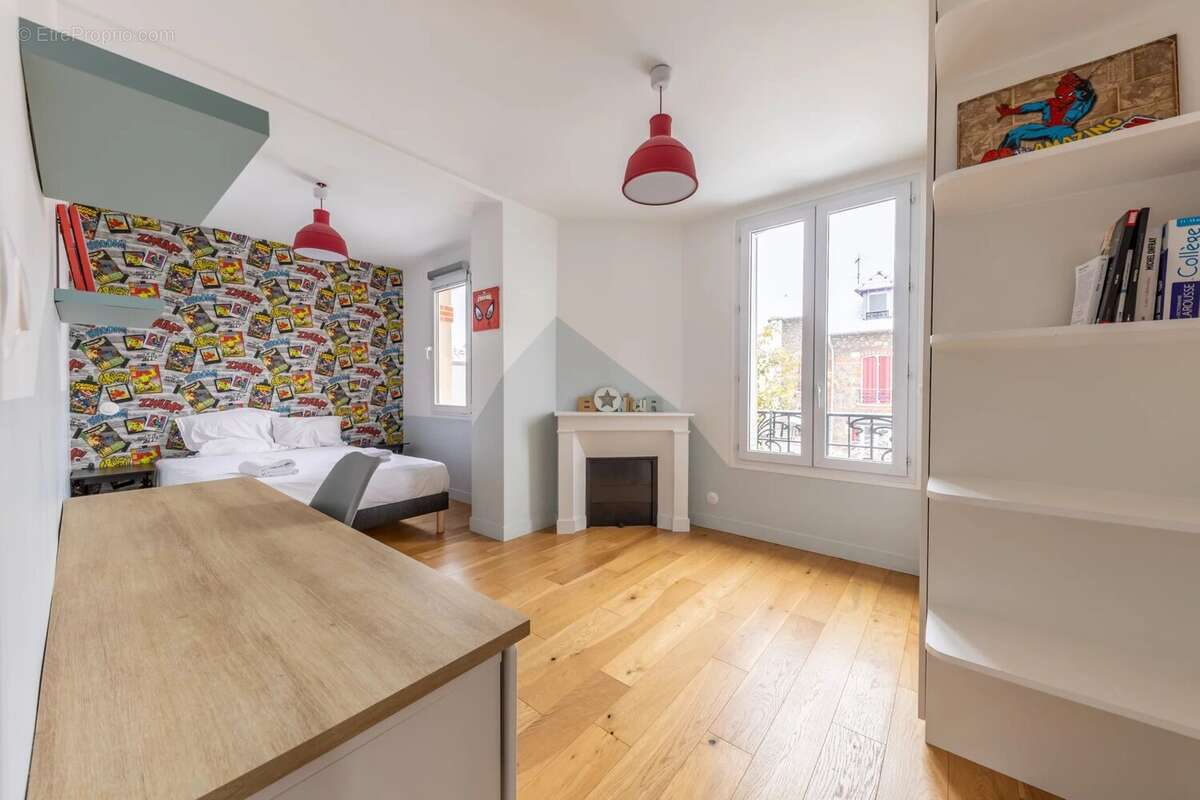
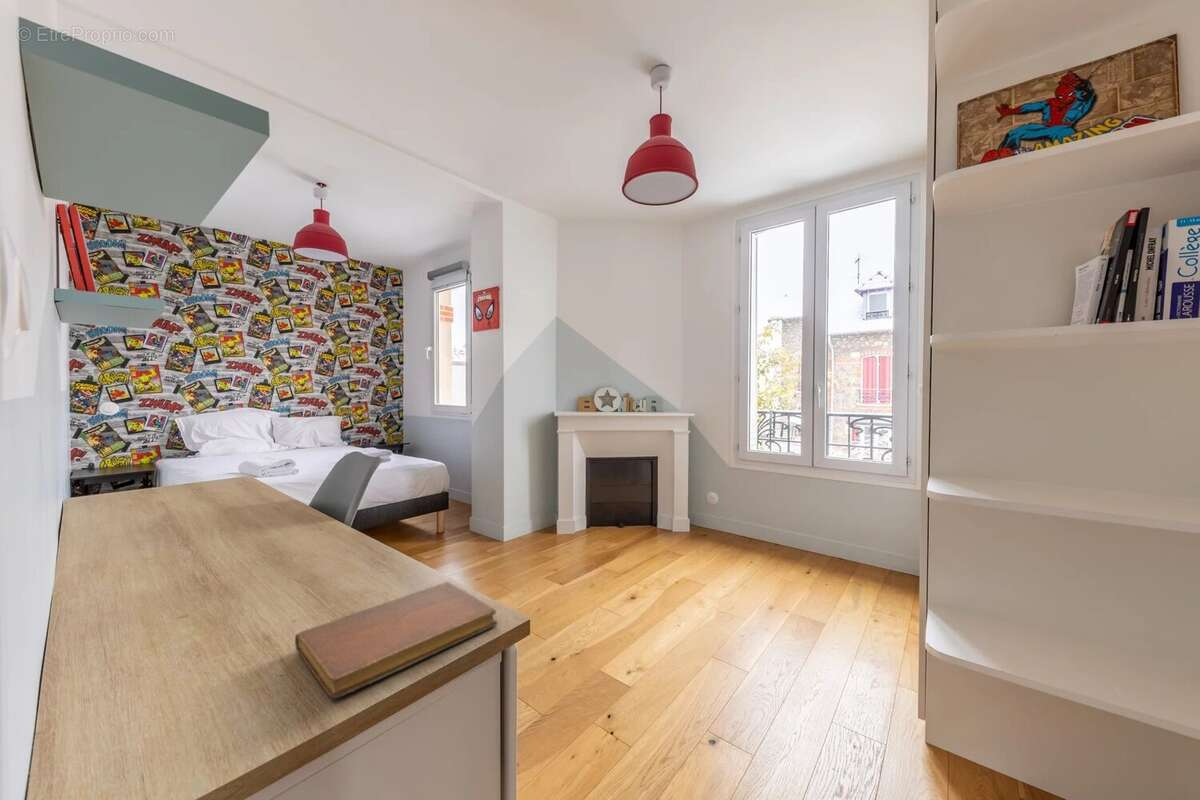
+ notebook (401, 627)
